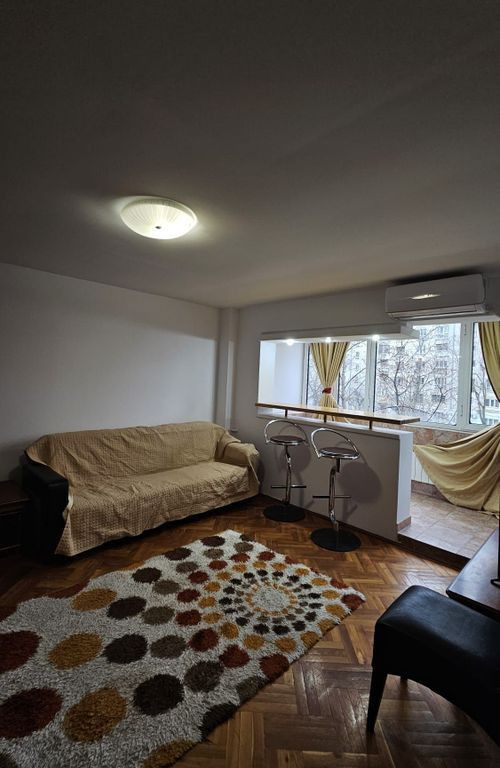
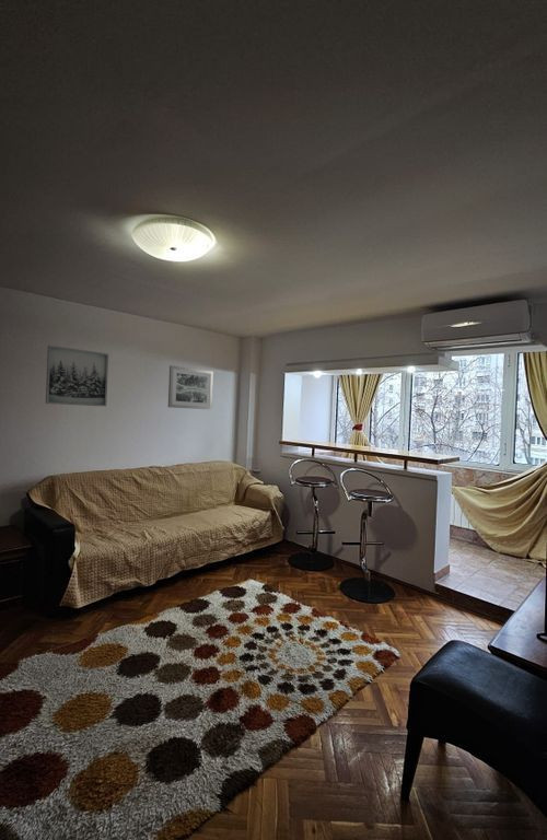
+ wall art (191, 388)
+ wall art (78, 377)
